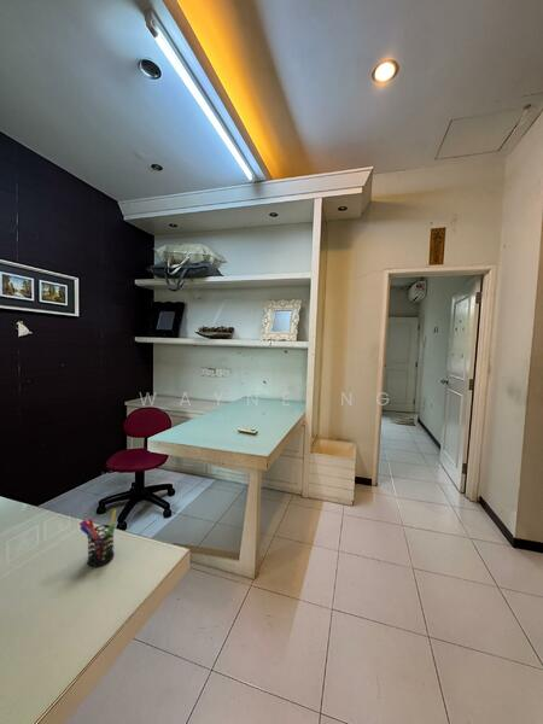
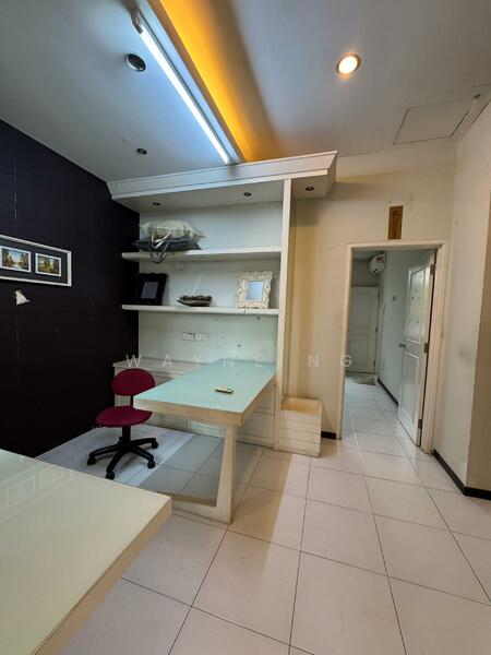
- pen holder (101, 536)
